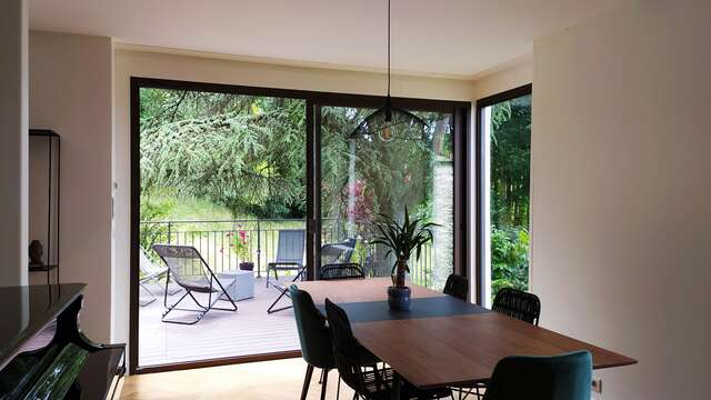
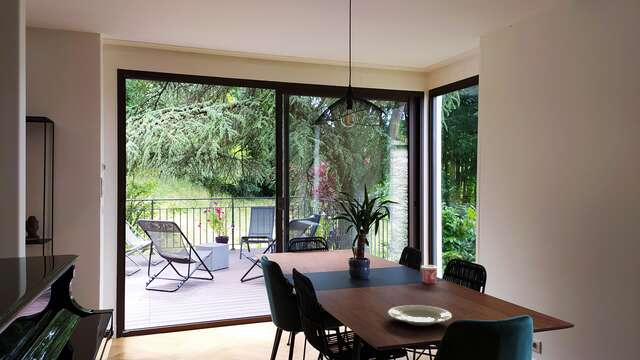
+ cup (429, 274)
+ plate (419, 317)
